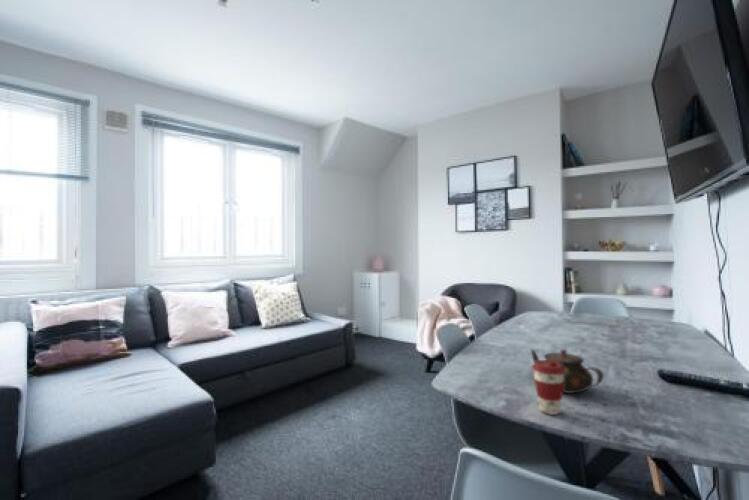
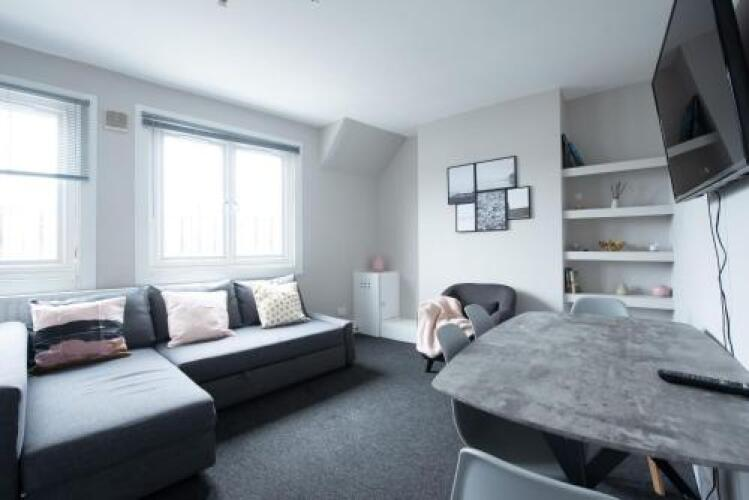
- teapot (563, 367)
- coffee cup (548, 387)
